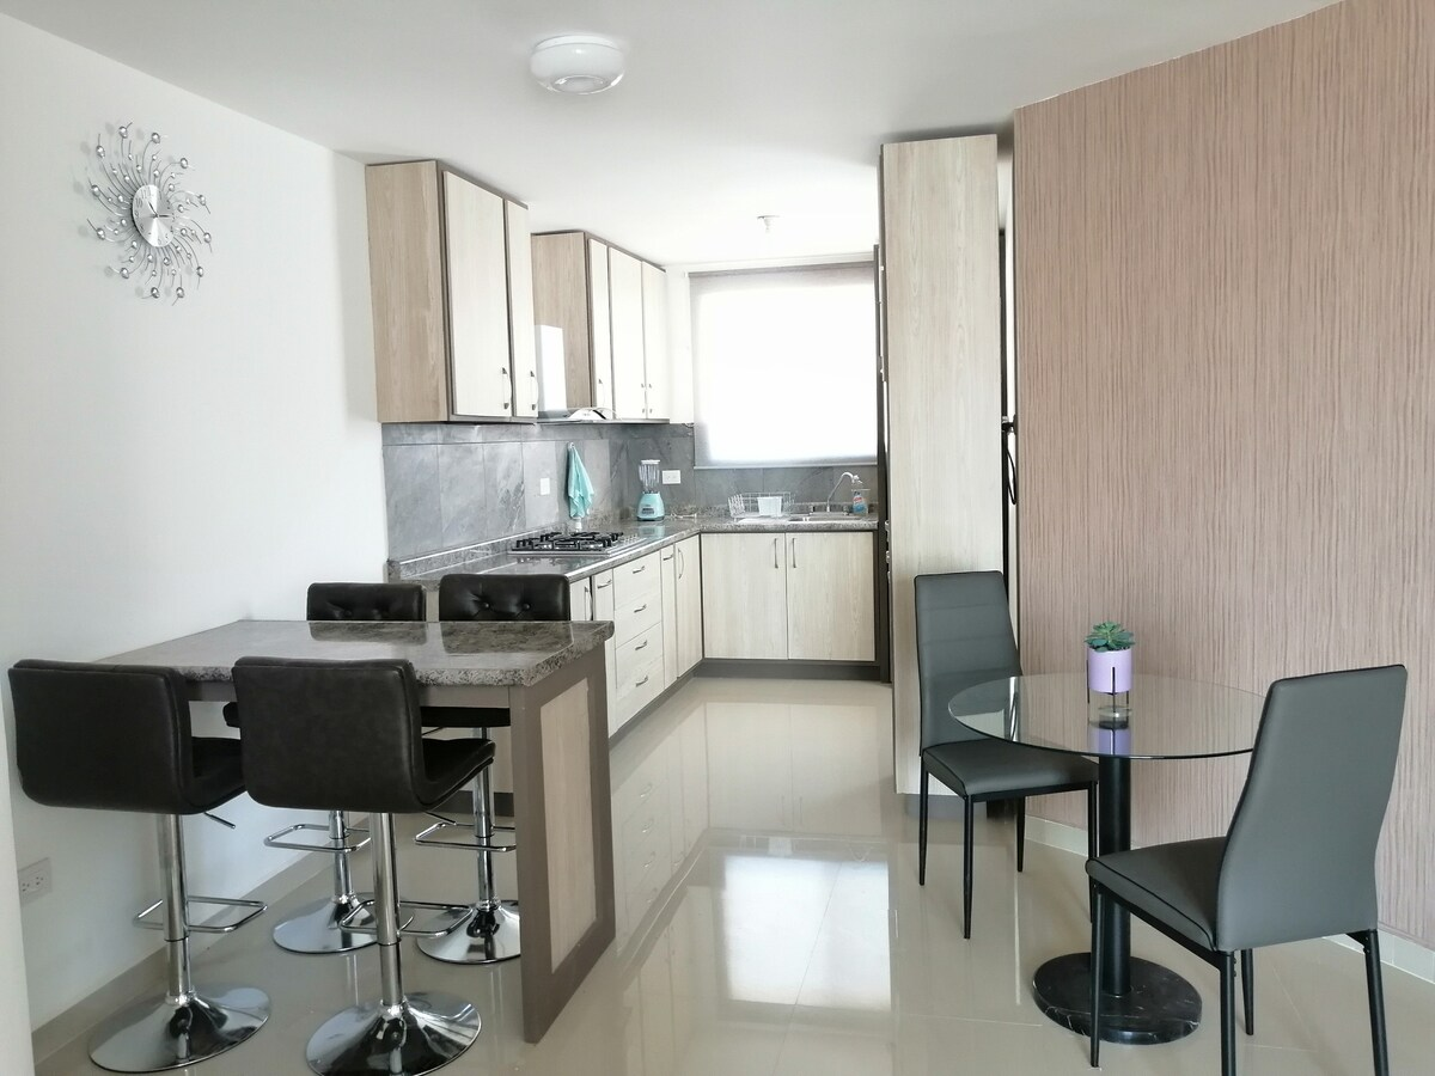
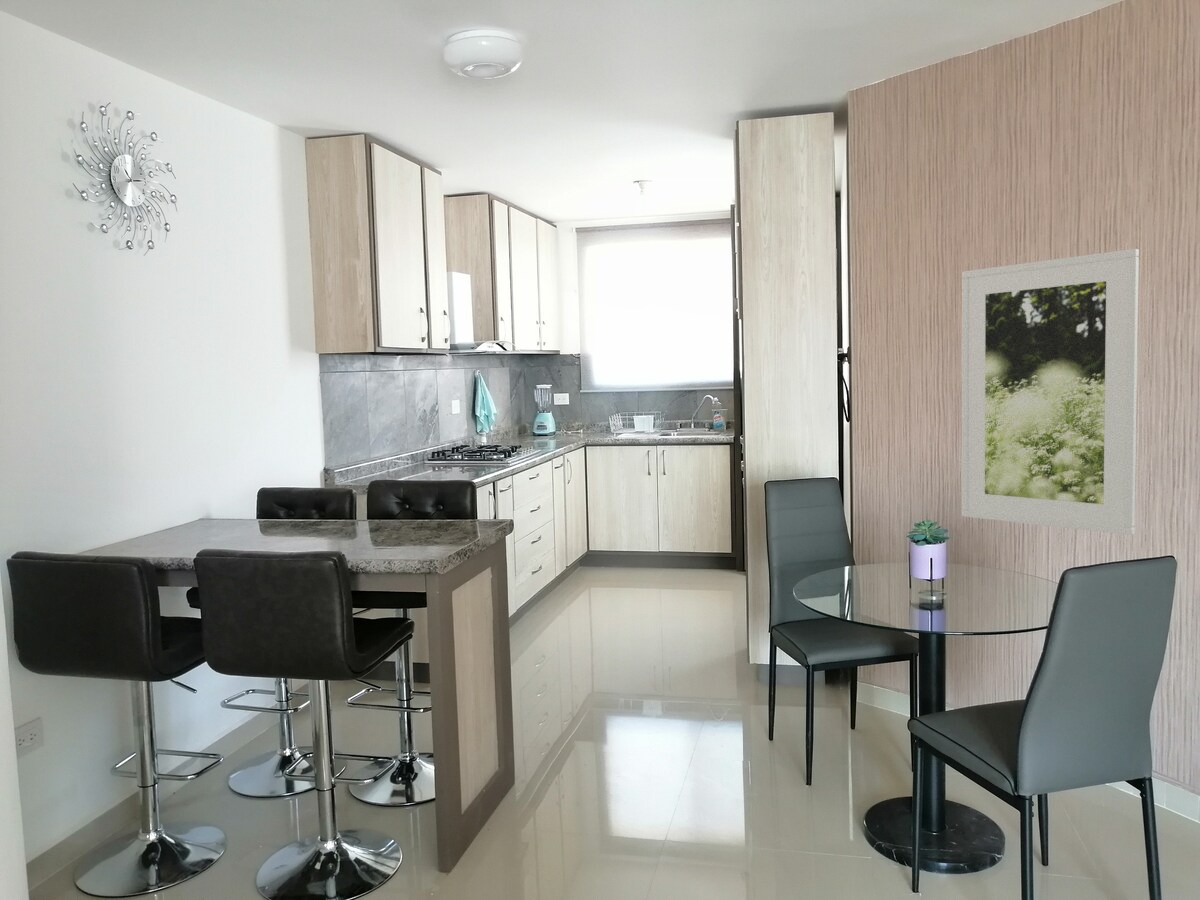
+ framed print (1042, 394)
